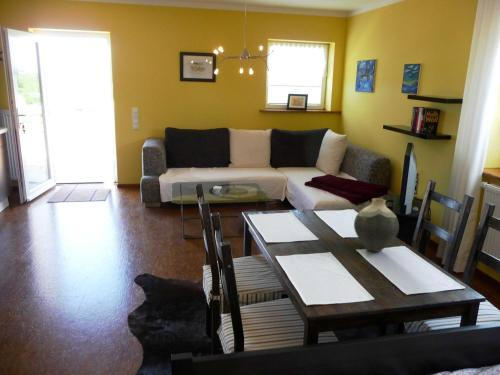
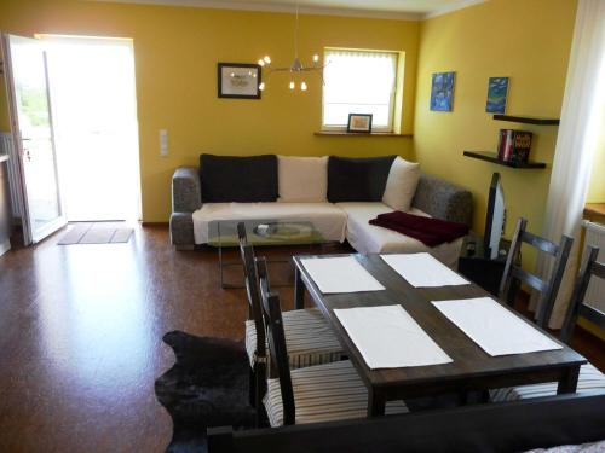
- vase (376, 225)
